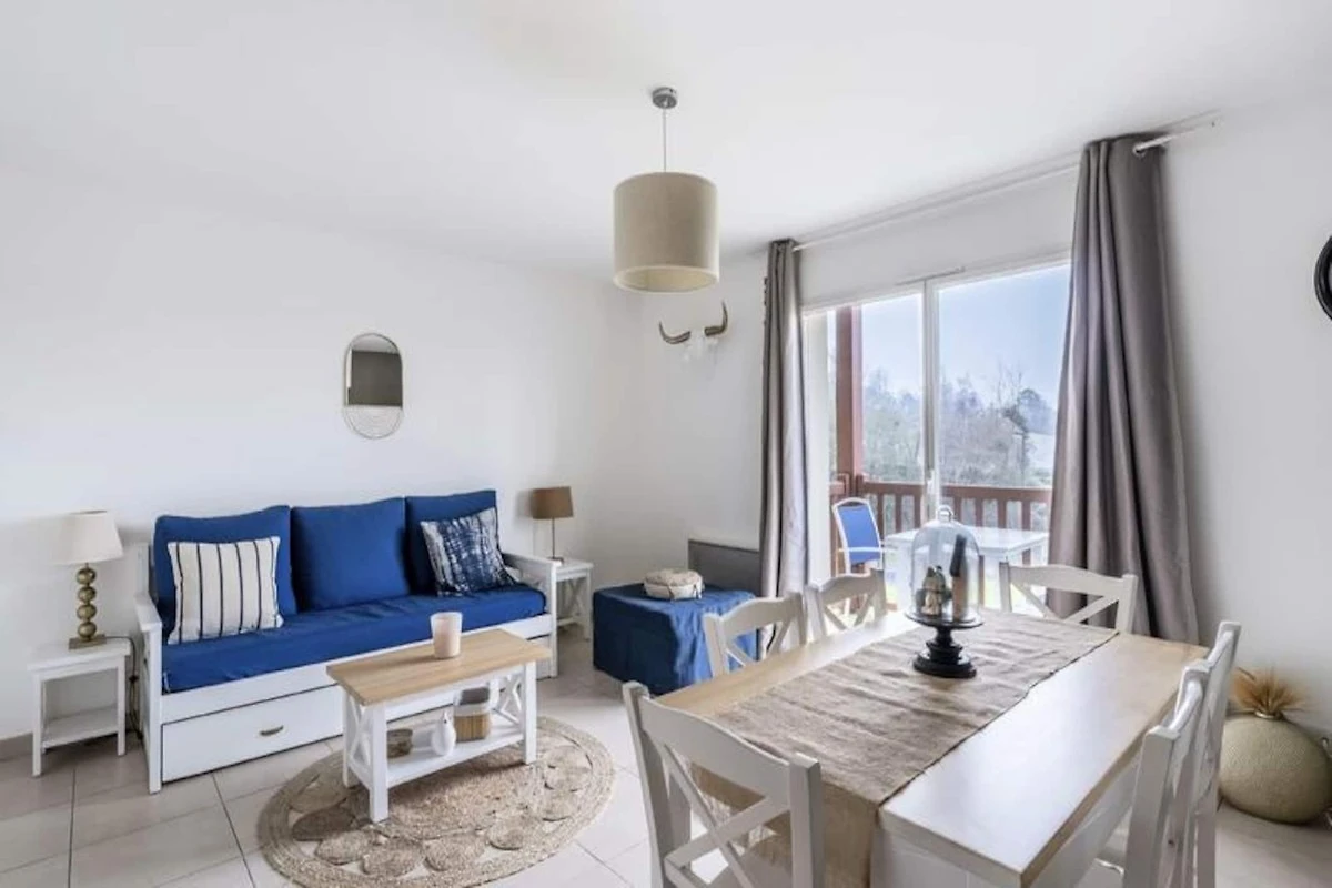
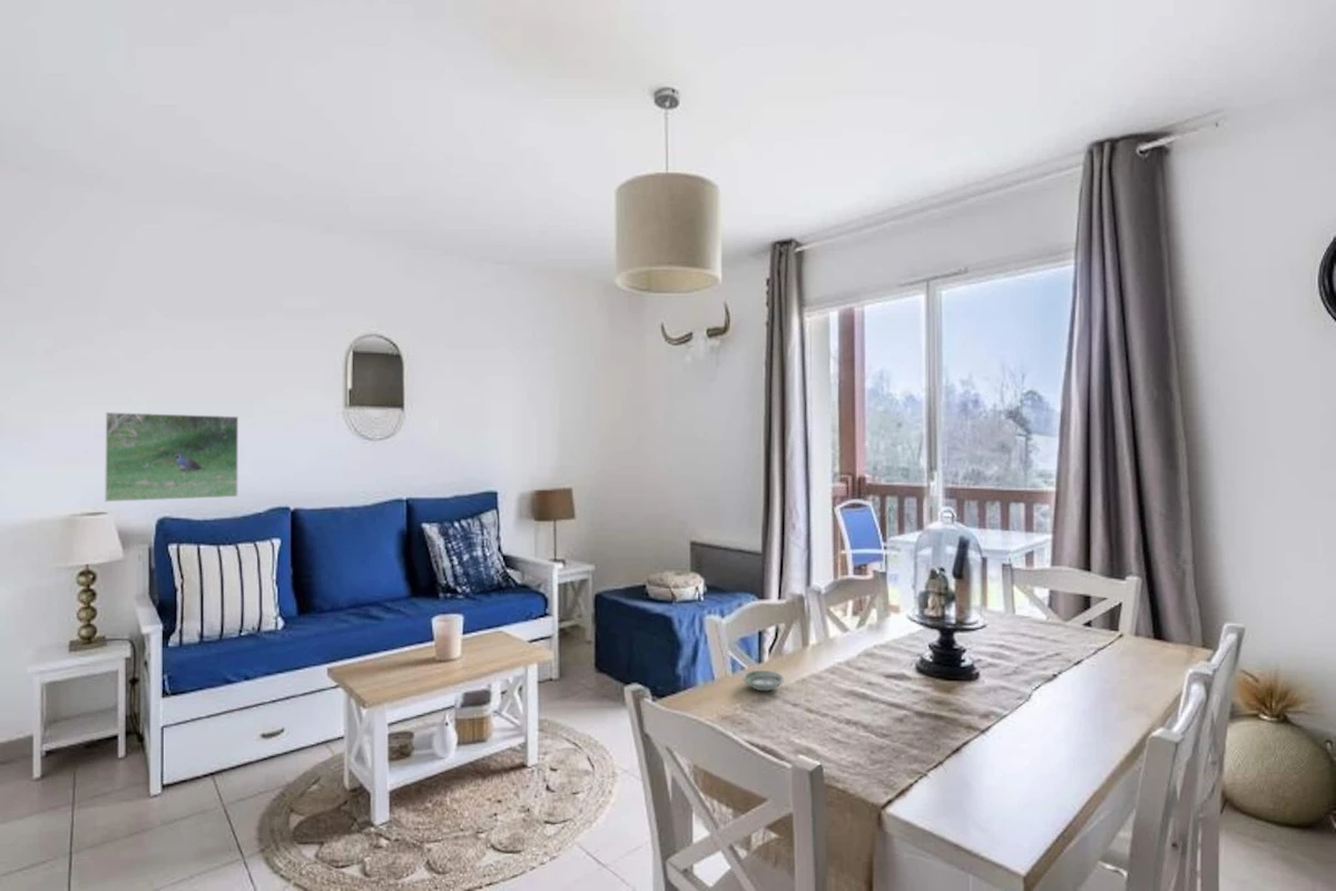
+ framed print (175, 457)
+ saucer (763, 682)
